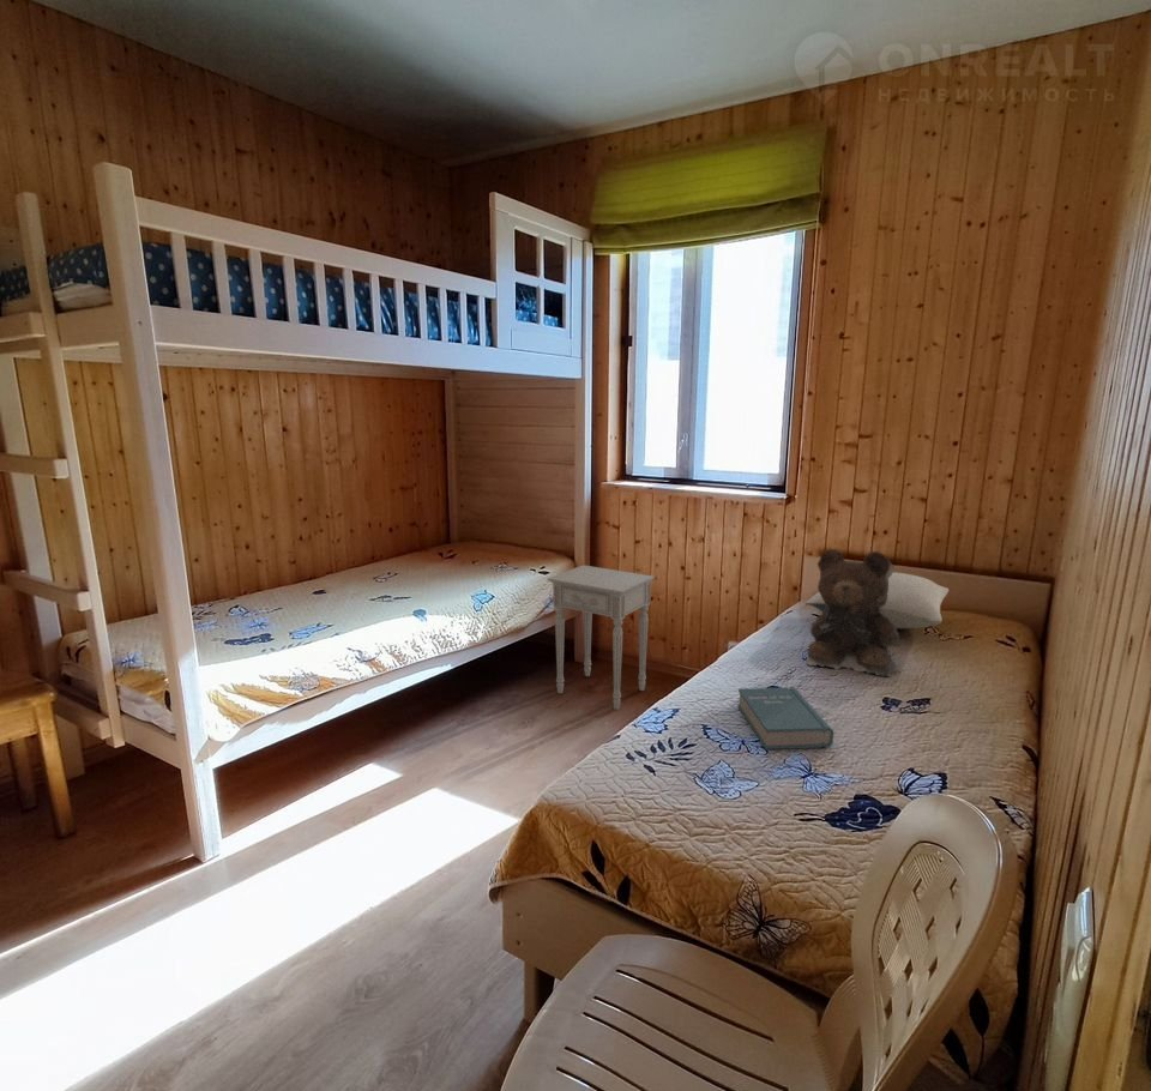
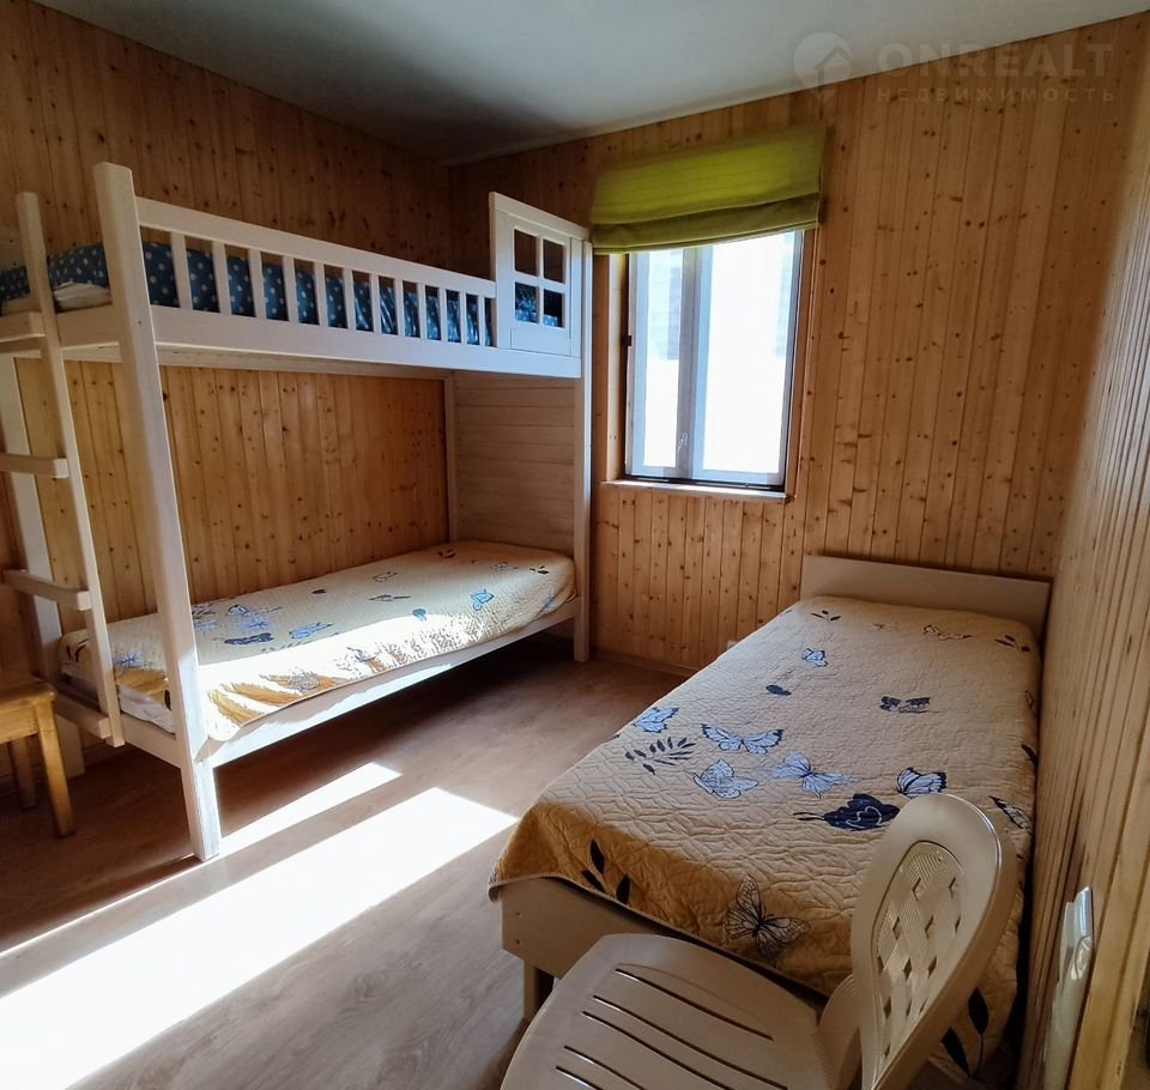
- teddy bear (856, 607)
- book (782, 716)
- nightstand (590, 635)
- pillow (886, 601)
